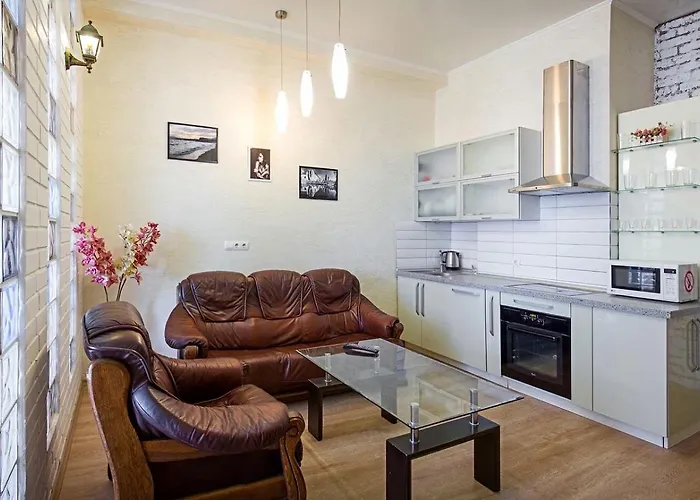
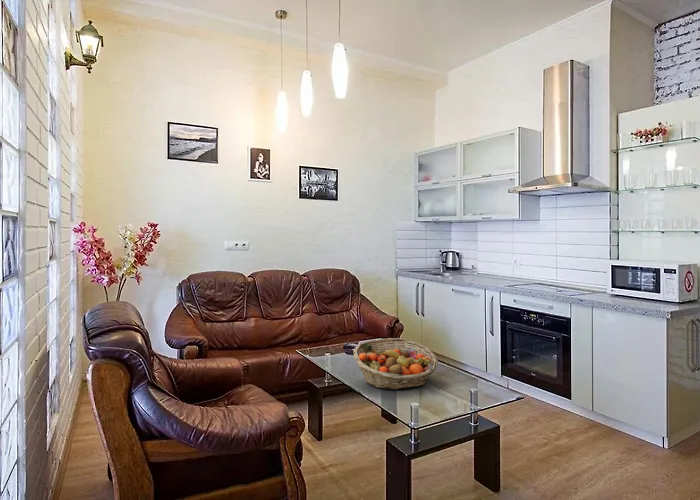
+ fruit basket (395, 362)
